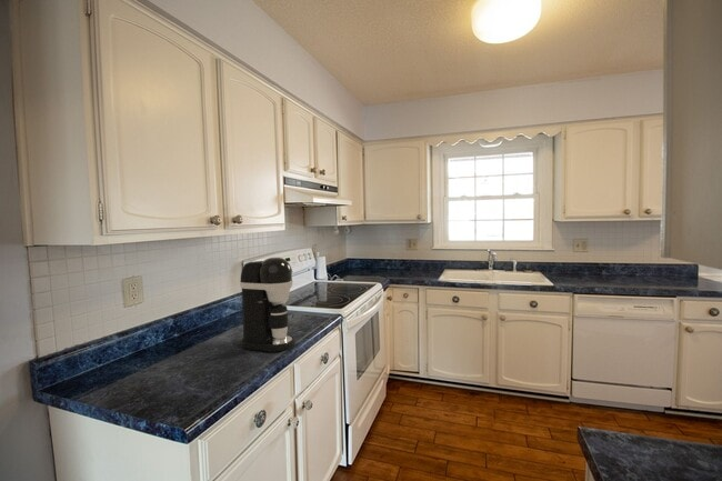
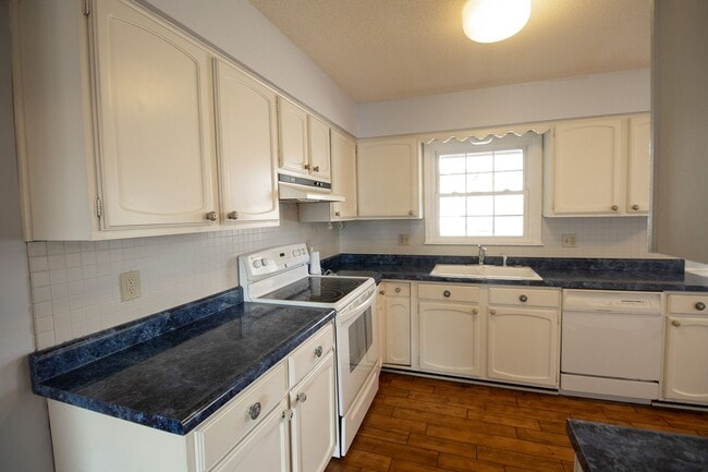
- coffee maker (267, 301)
